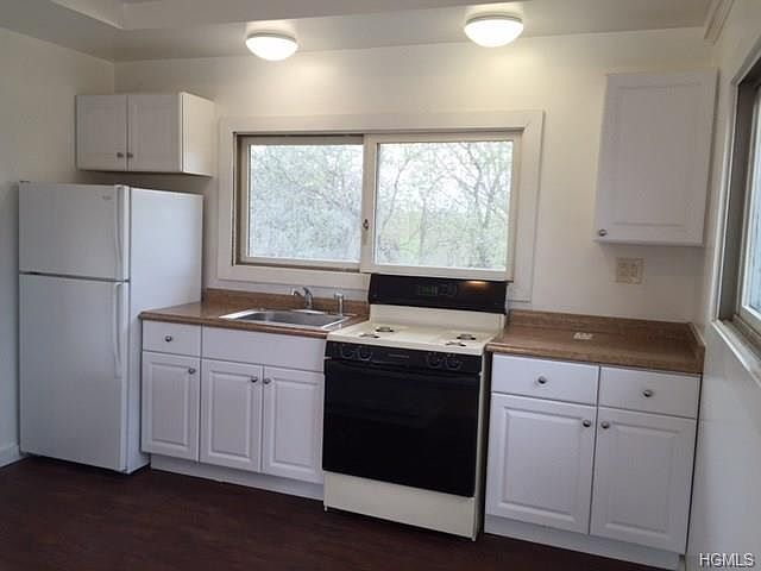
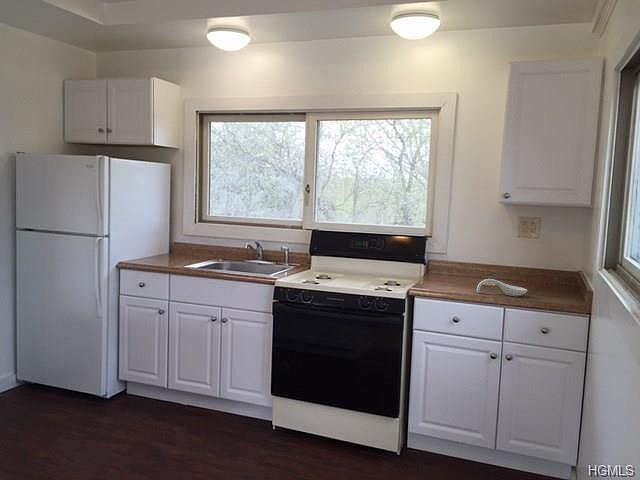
+ spoon rest (502, 287)
